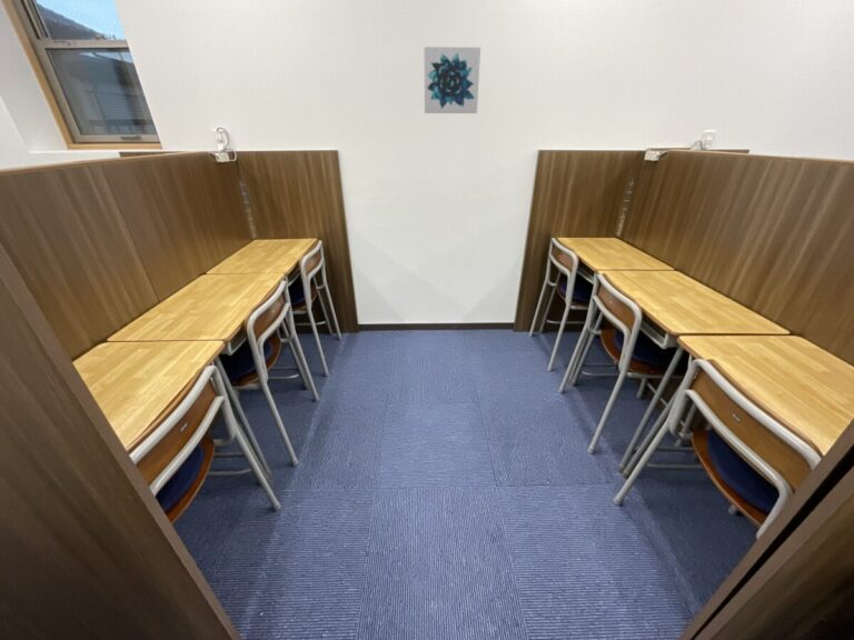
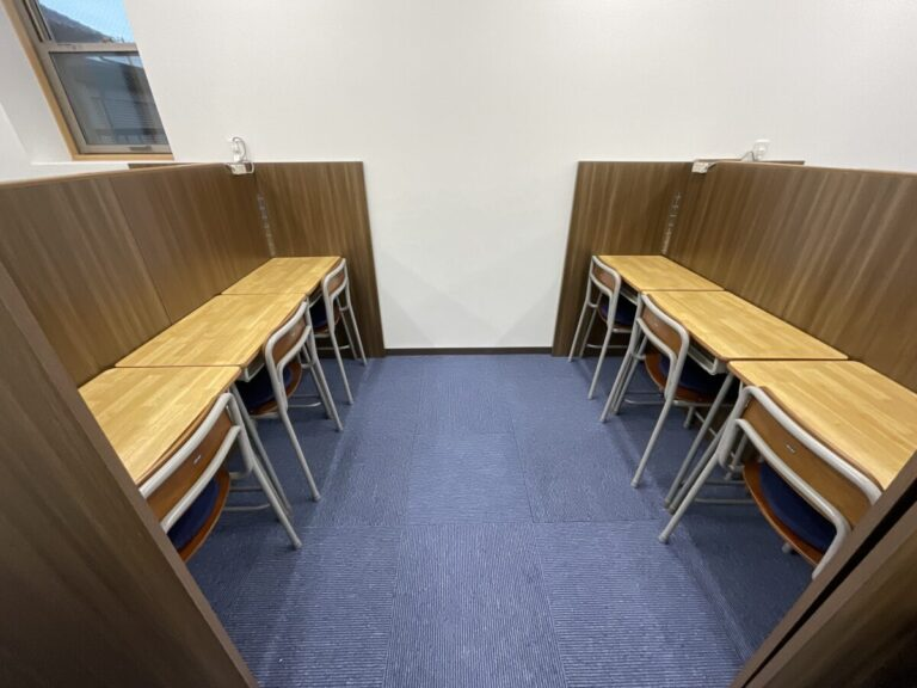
- wall art (450, 81)
